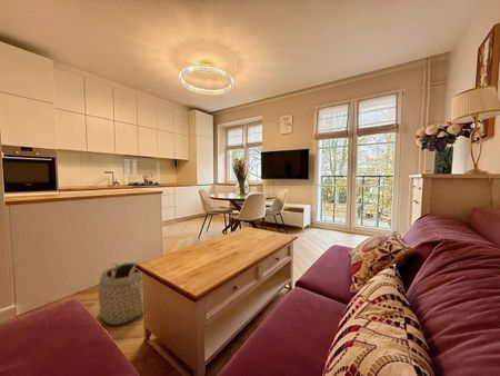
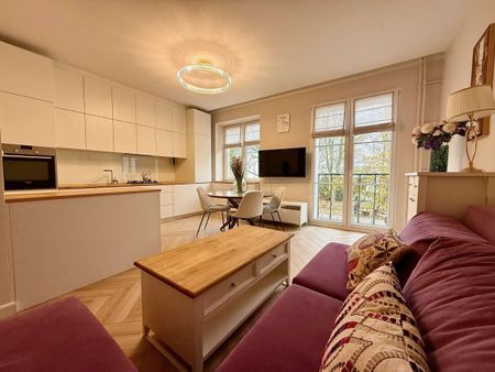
- basket (126, 288)
